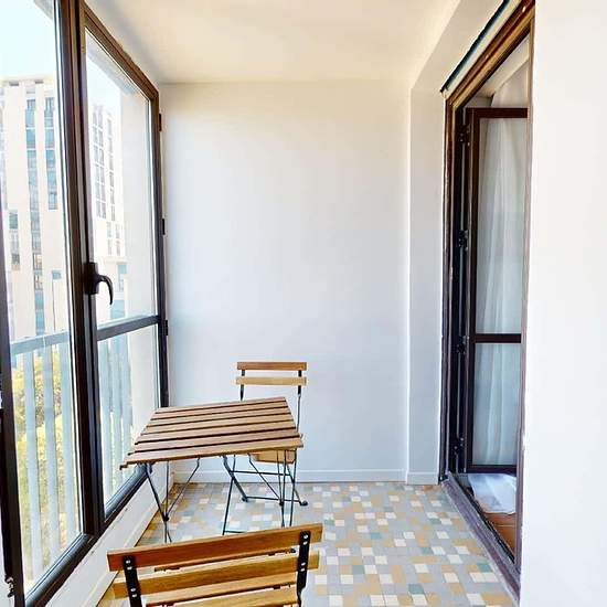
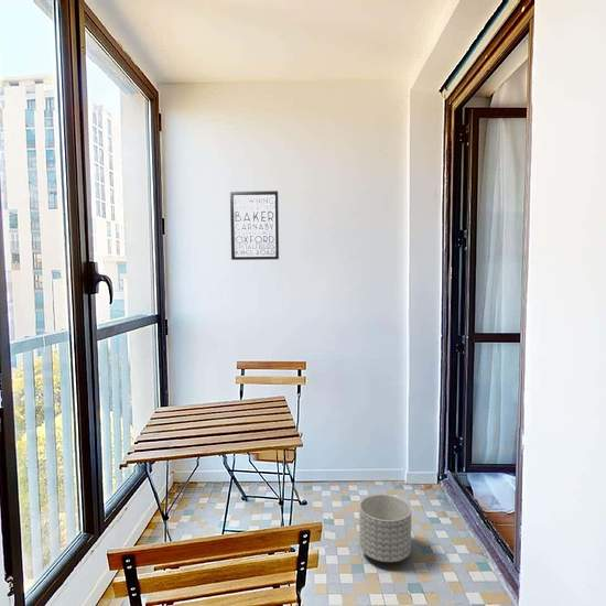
+ planter (385, 530)
+ wall art (255, 225)
